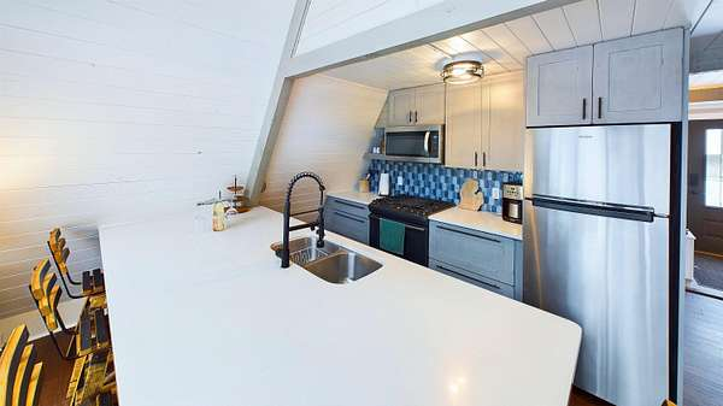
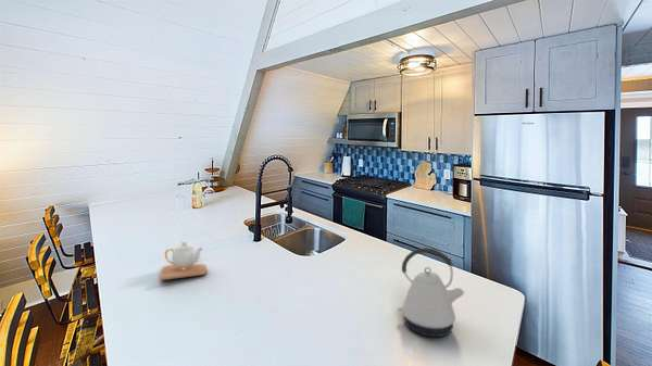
+ kettle (429, 288)
+ teapot (184, 256)
